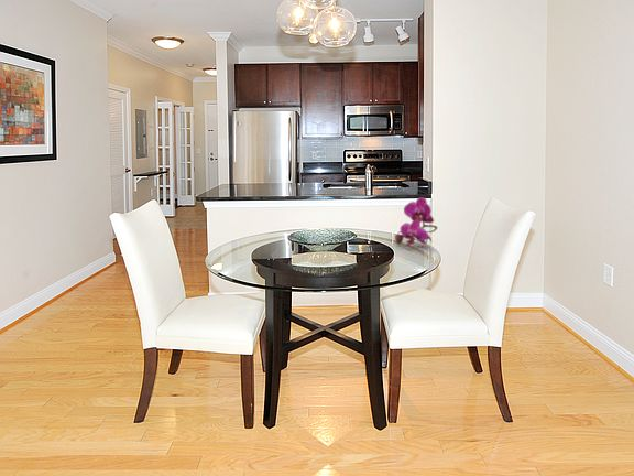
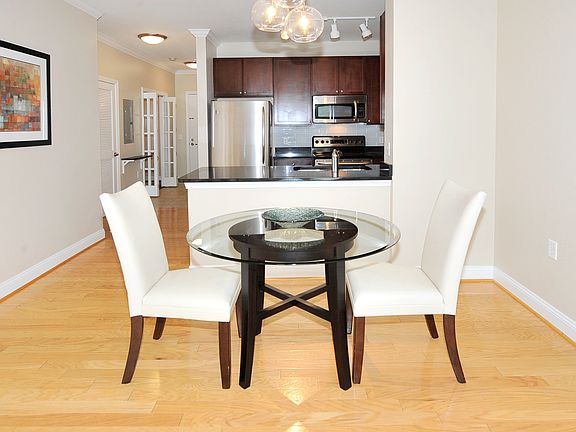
- flower (417, 223)
